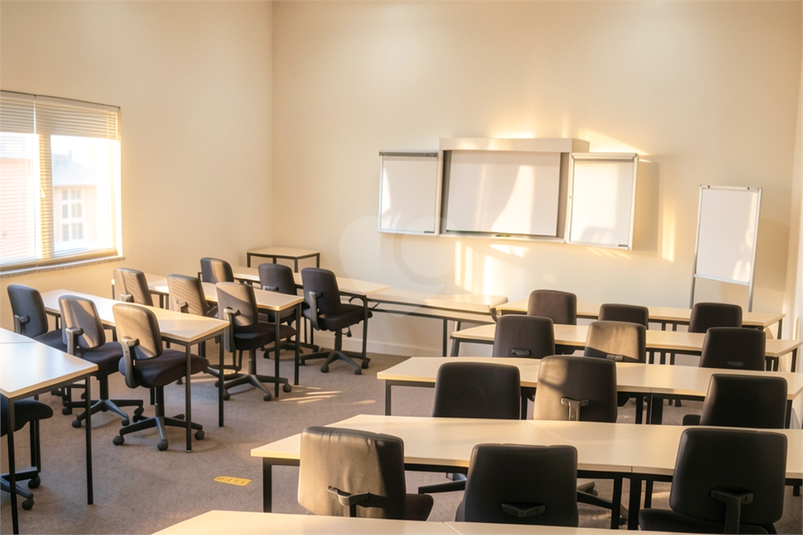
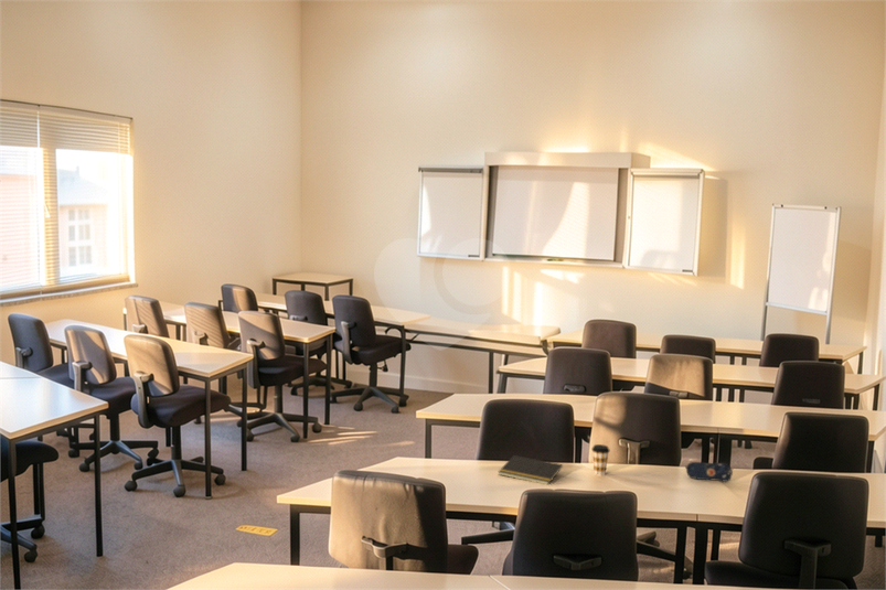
+ notepad (530, 469)
+ coffee cup (600, 460)
+ pencil case (708, 471)
